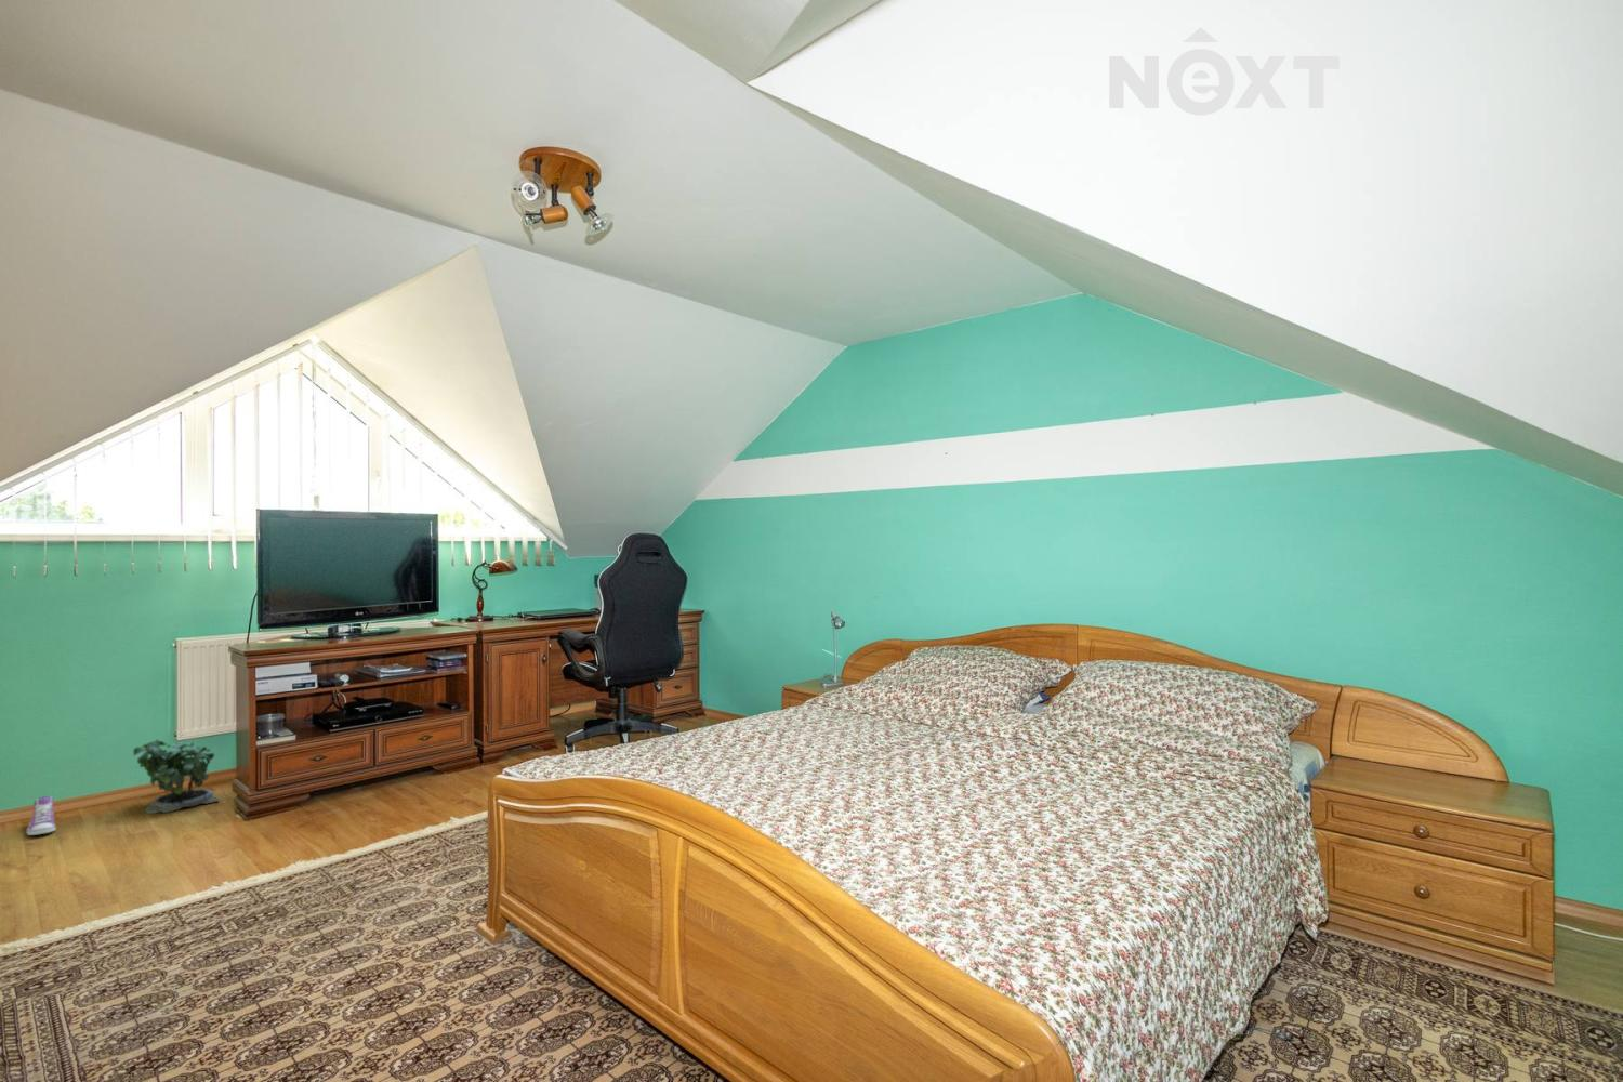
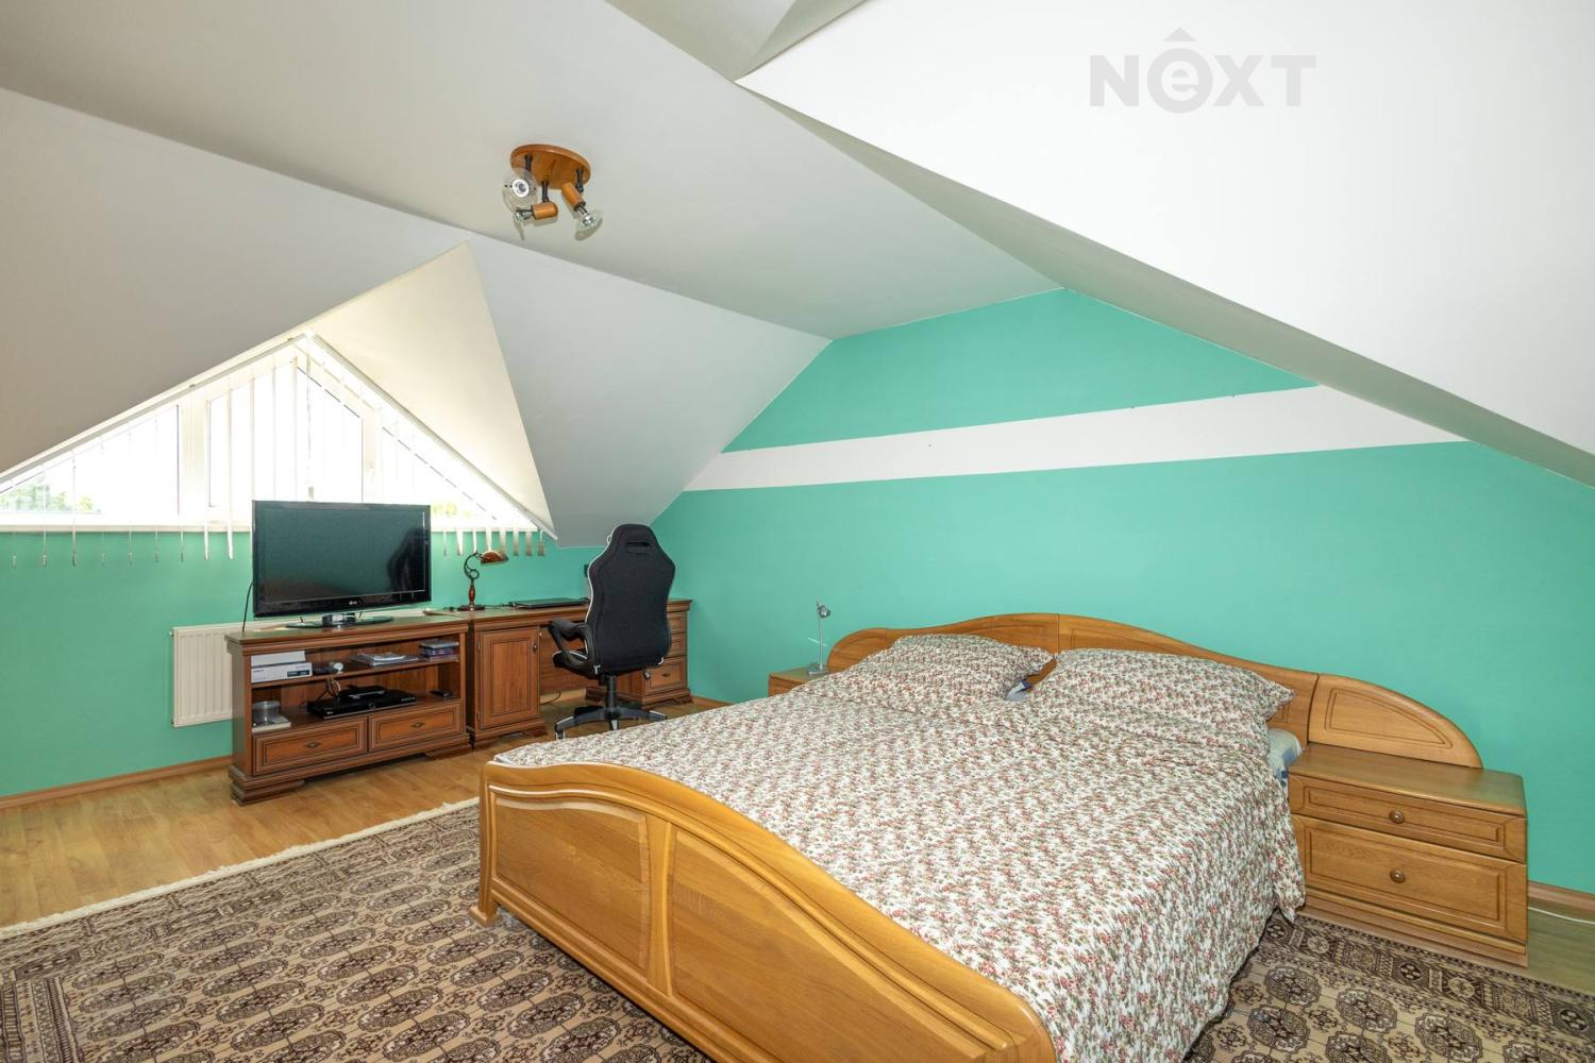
- sneaker (40, 814)
- potted plant (175, 769)
